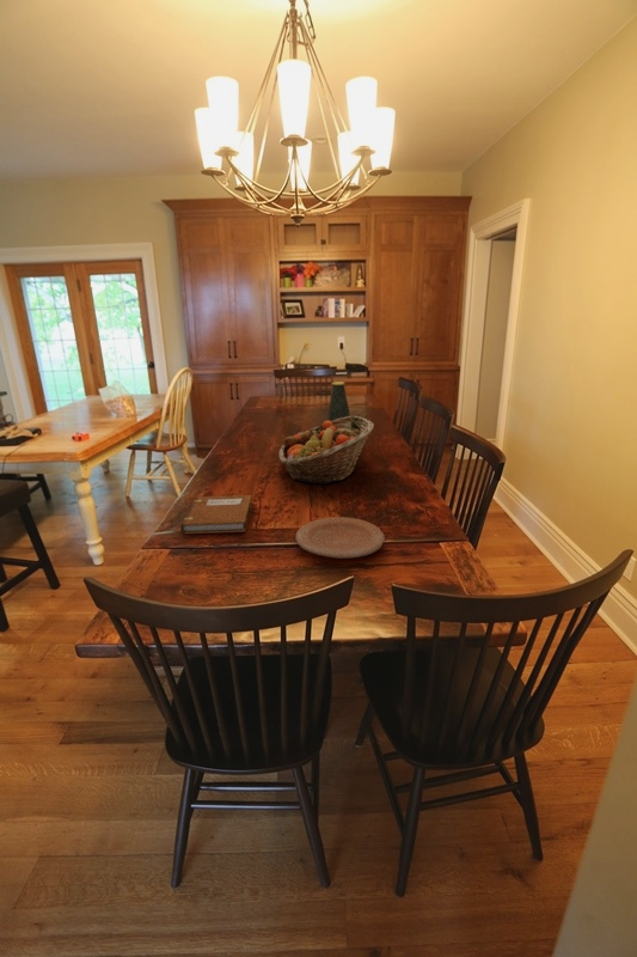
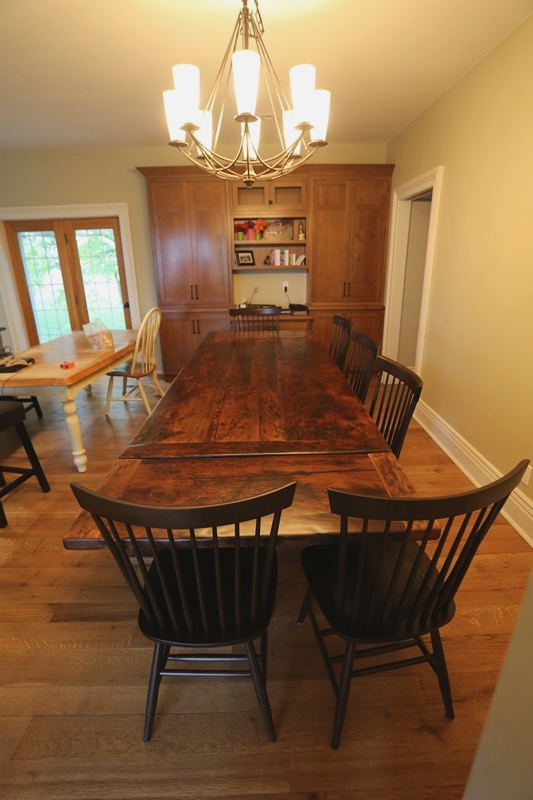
- fruit basket (325, 446)
- plate (339, 541)
- bottle (338, 413)
- notebook (219, 512)
